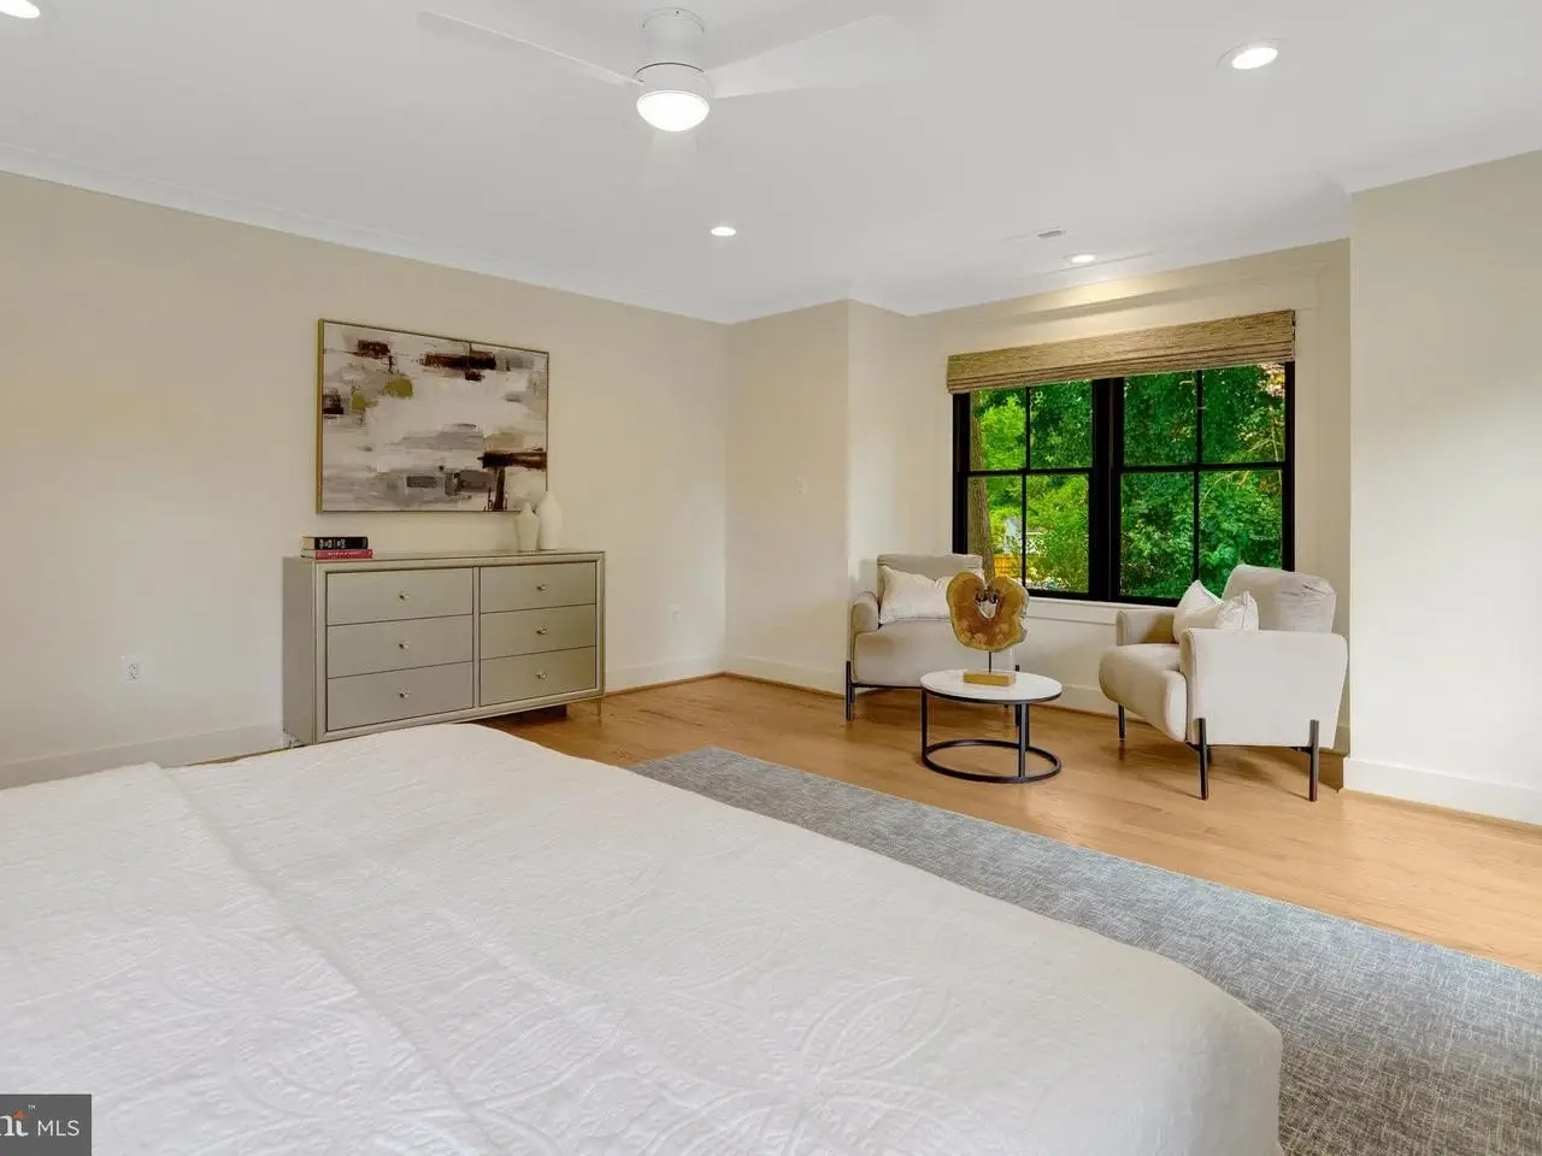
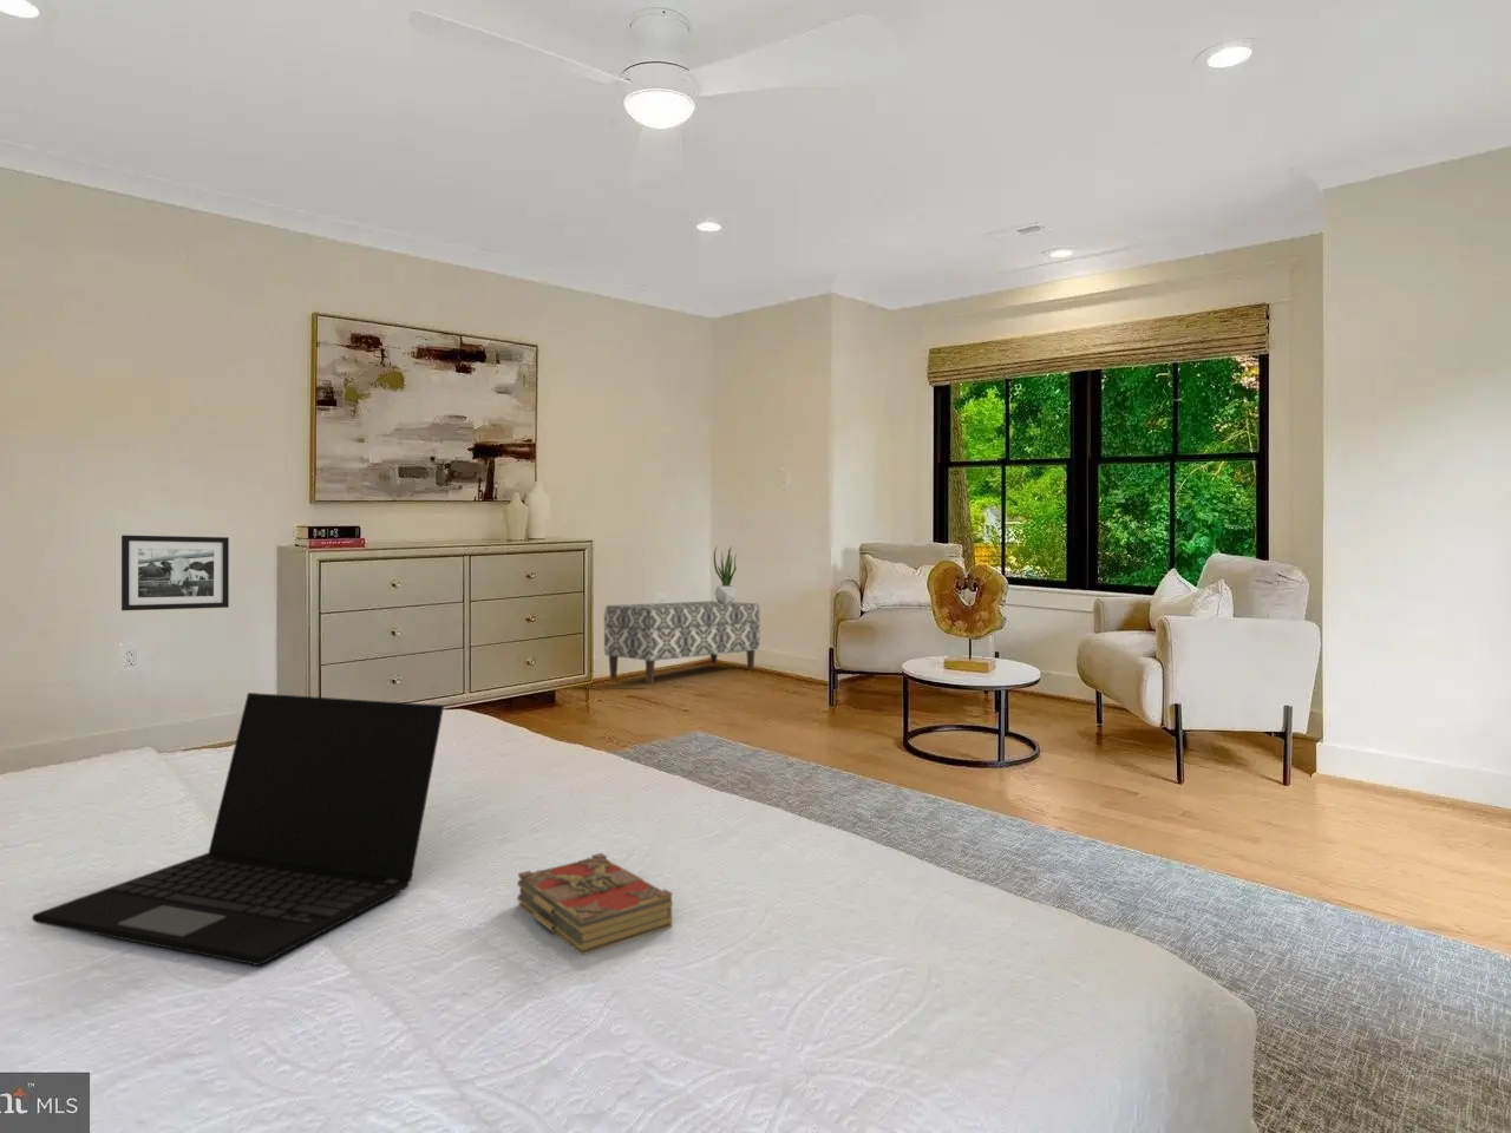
+ book (590, 897)
+ picture frame (176, 572)
+ bench (683, 638)
+ laptop (255, 805)
+ potted plant (722, 575)
